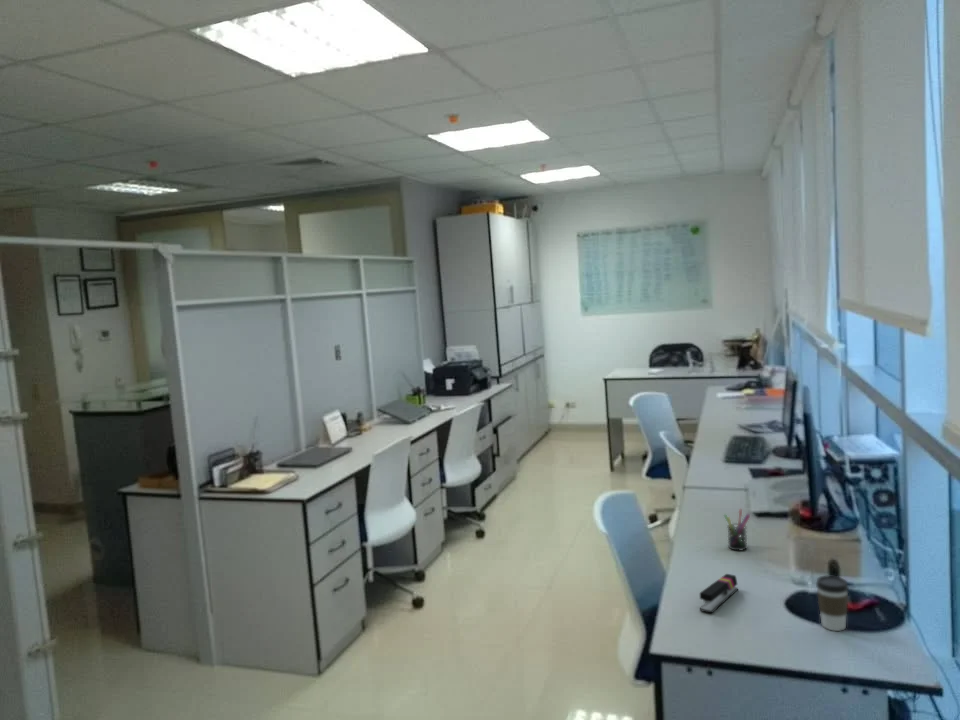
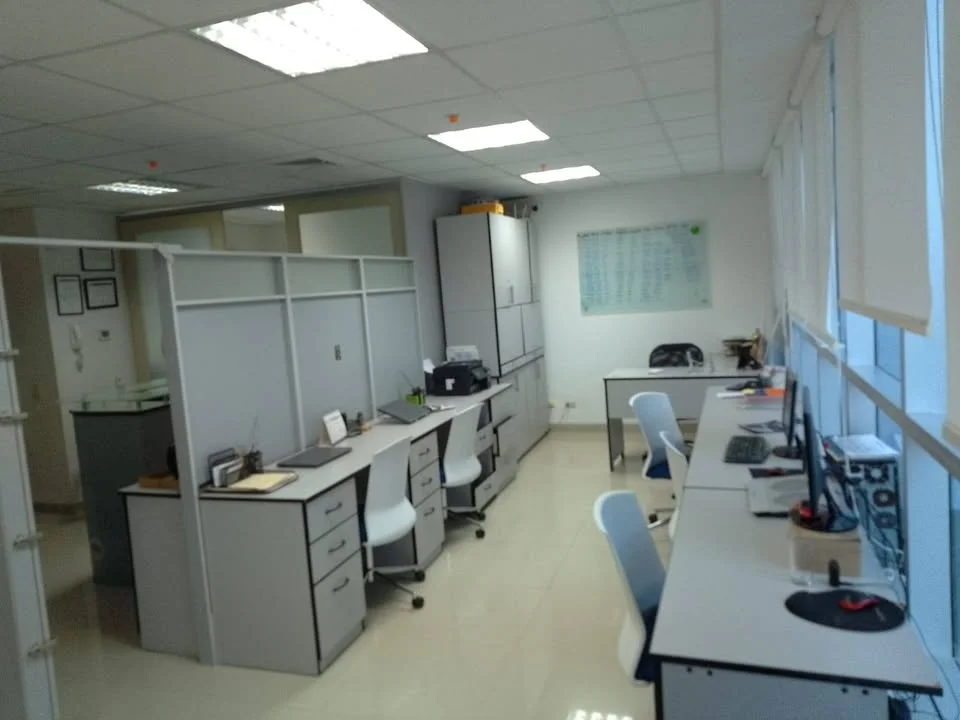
- pen holder (735, 529)
- coffee cup (832, 603)
- stapler (719, 591)
